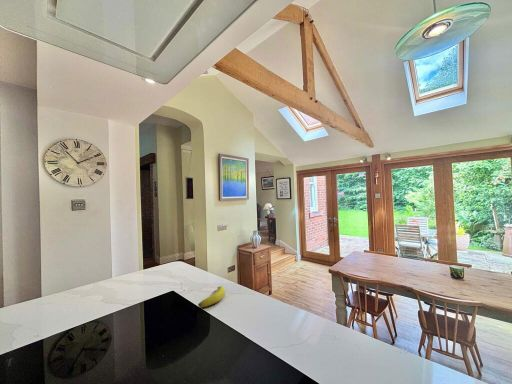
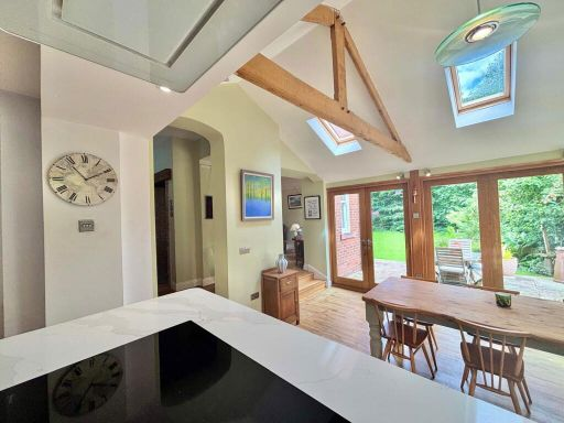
- banana (215, 293)
